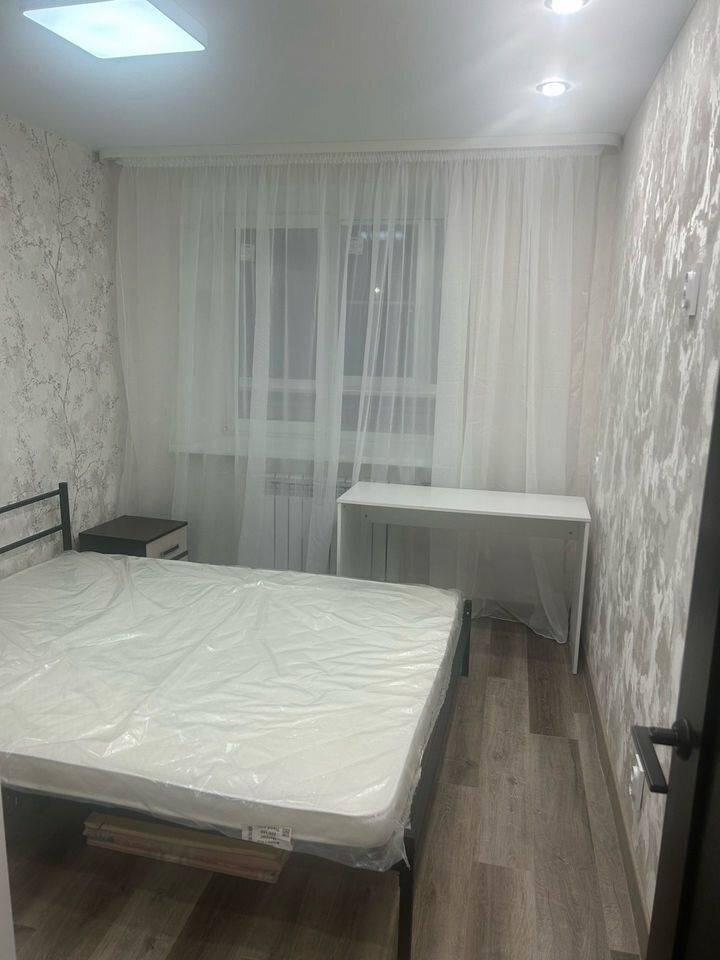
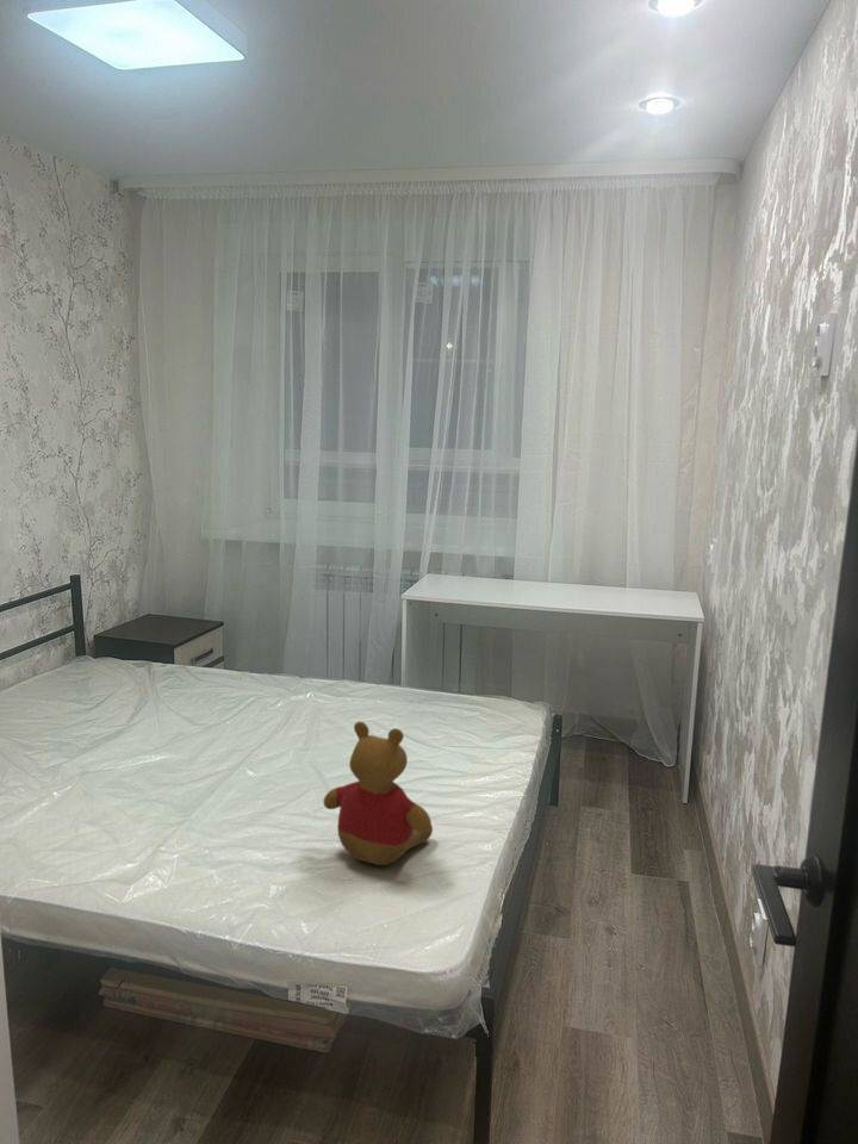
+ teddy bear (386, 784)
